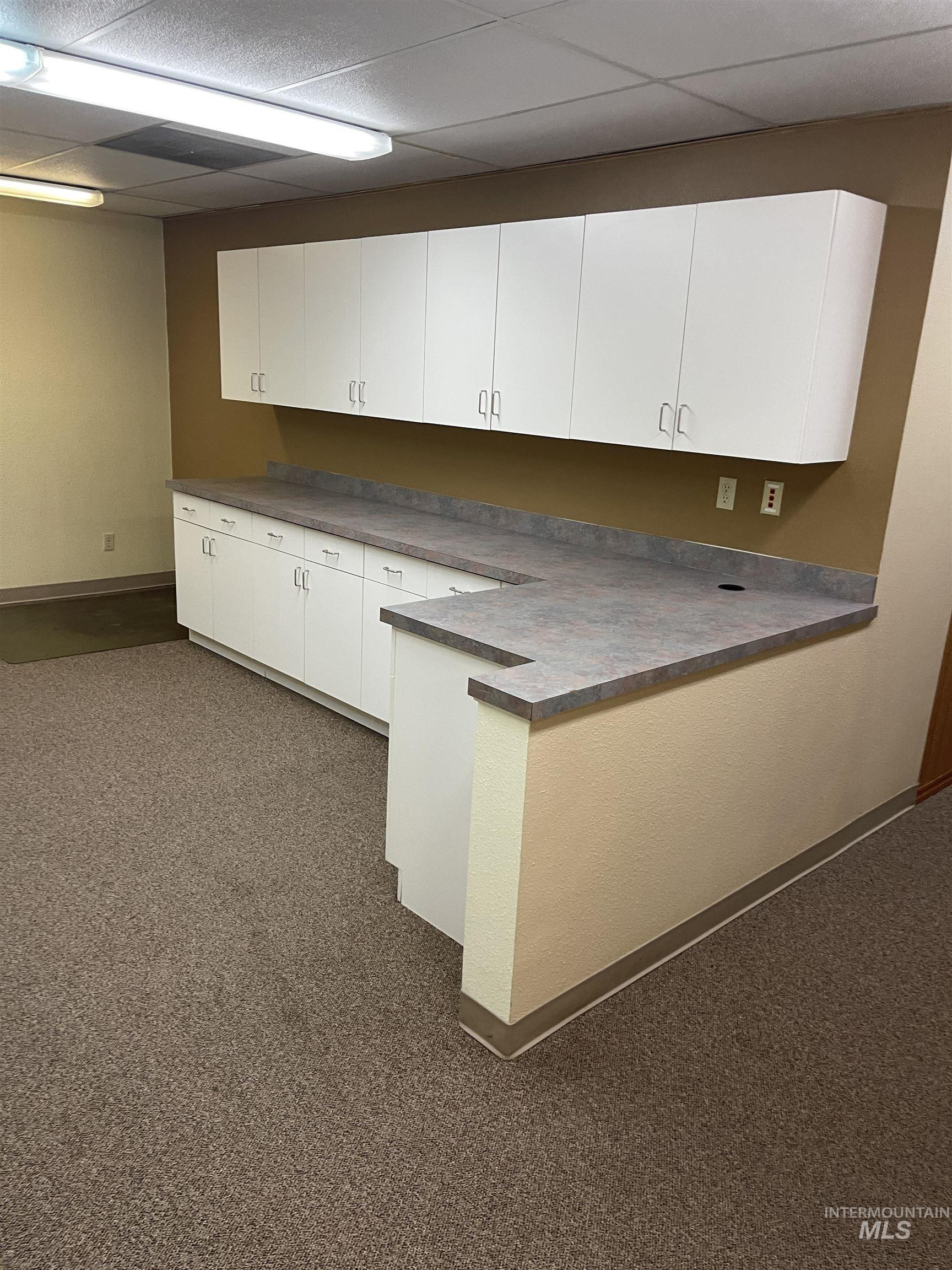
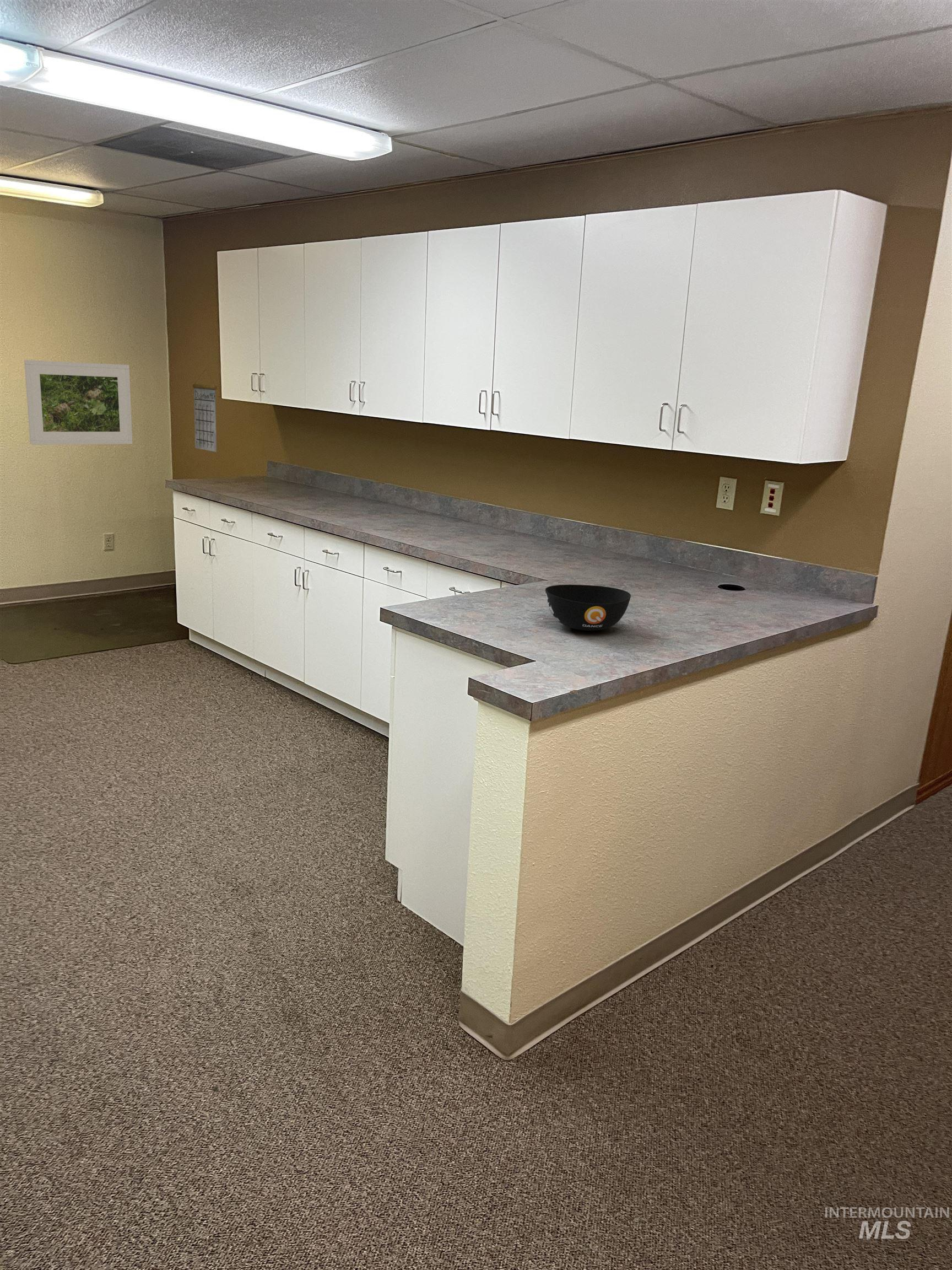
+ bowl (586, 610)
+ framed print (80, 403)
+ calendar (205, 410)
